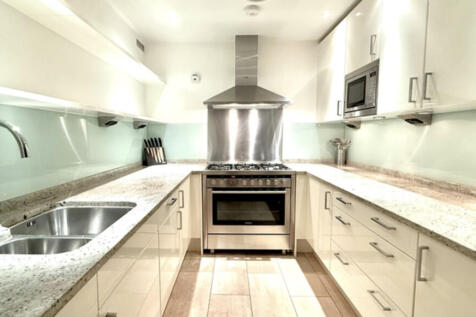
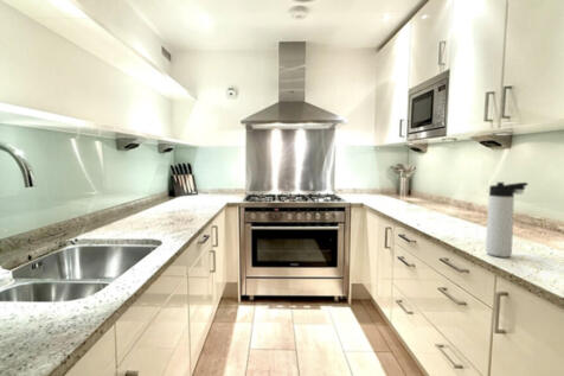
+ thermos bottle (506, 218)
